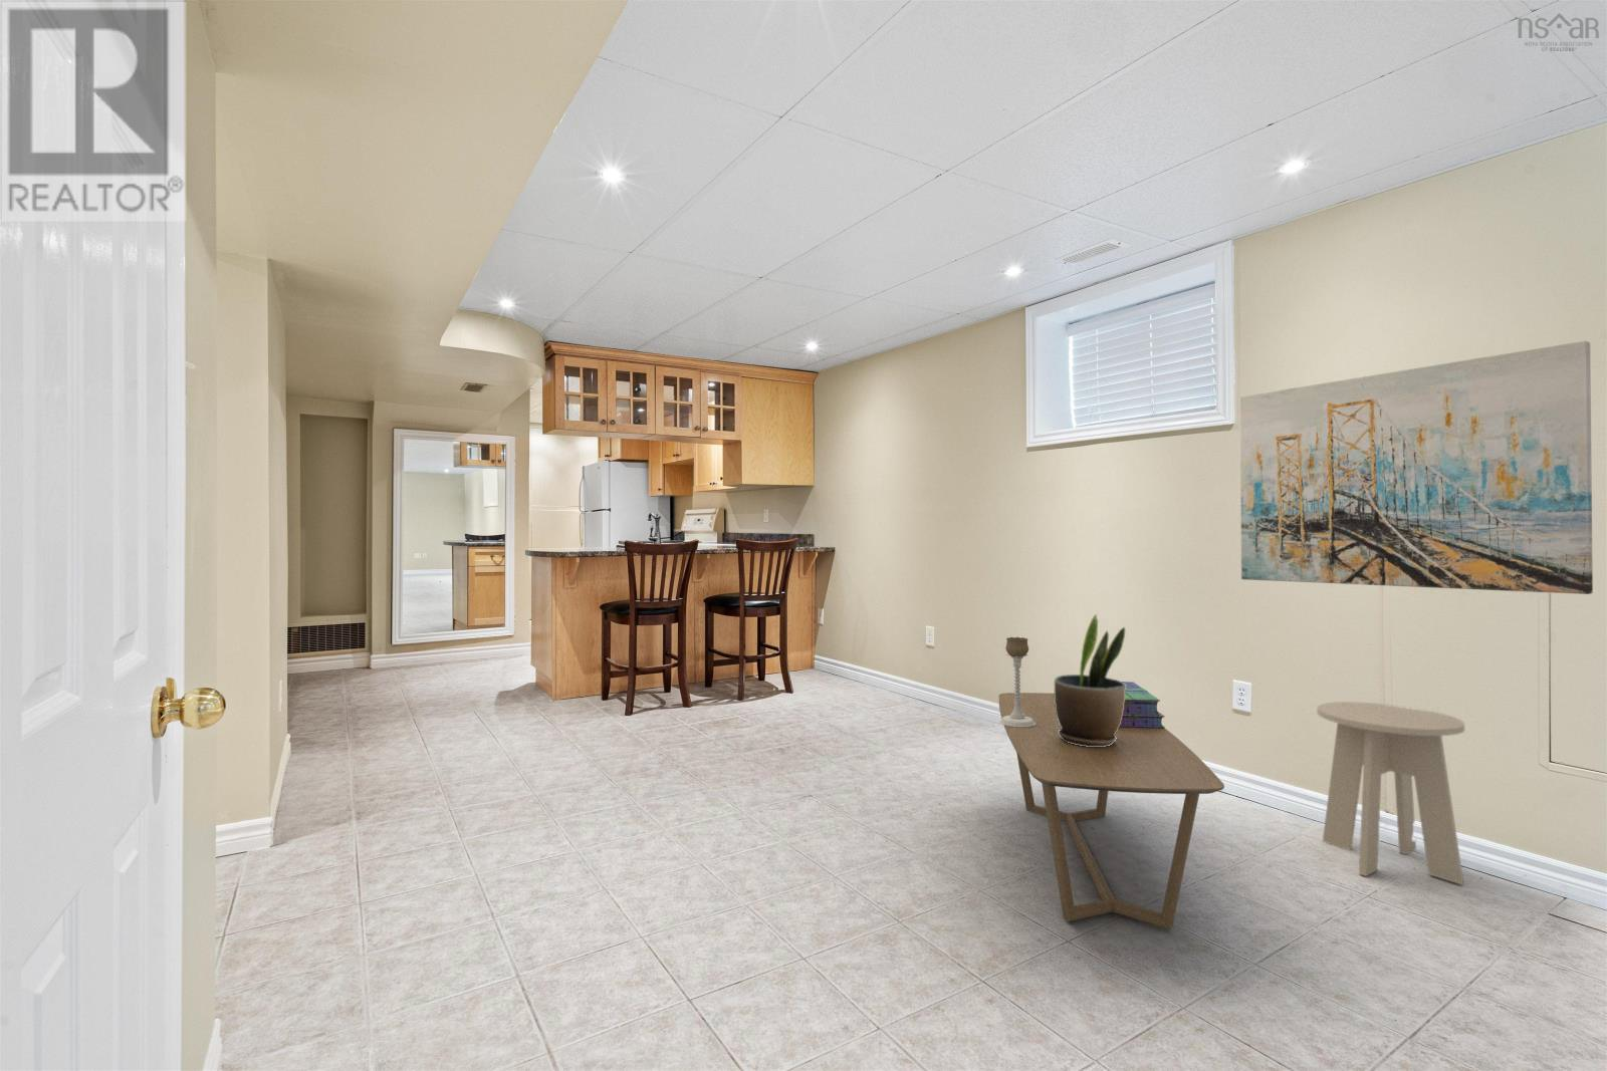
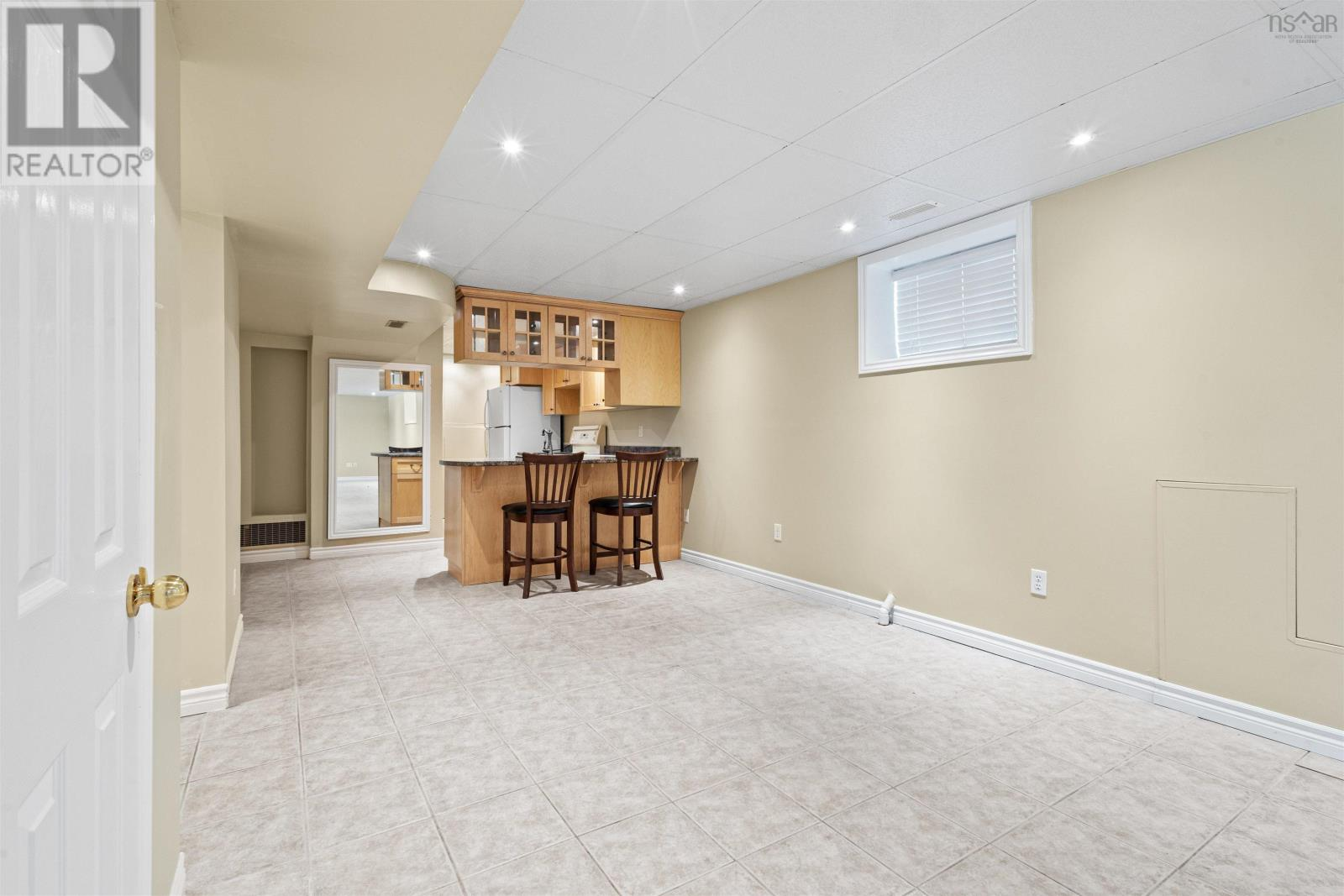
- potted plant (1089, 678)
- wall art (1388, 479)
- side table (1380, 787)
- stack of books (1124, 702)
- candle holder (1016, 680)
- coffee table (1088, 789)
